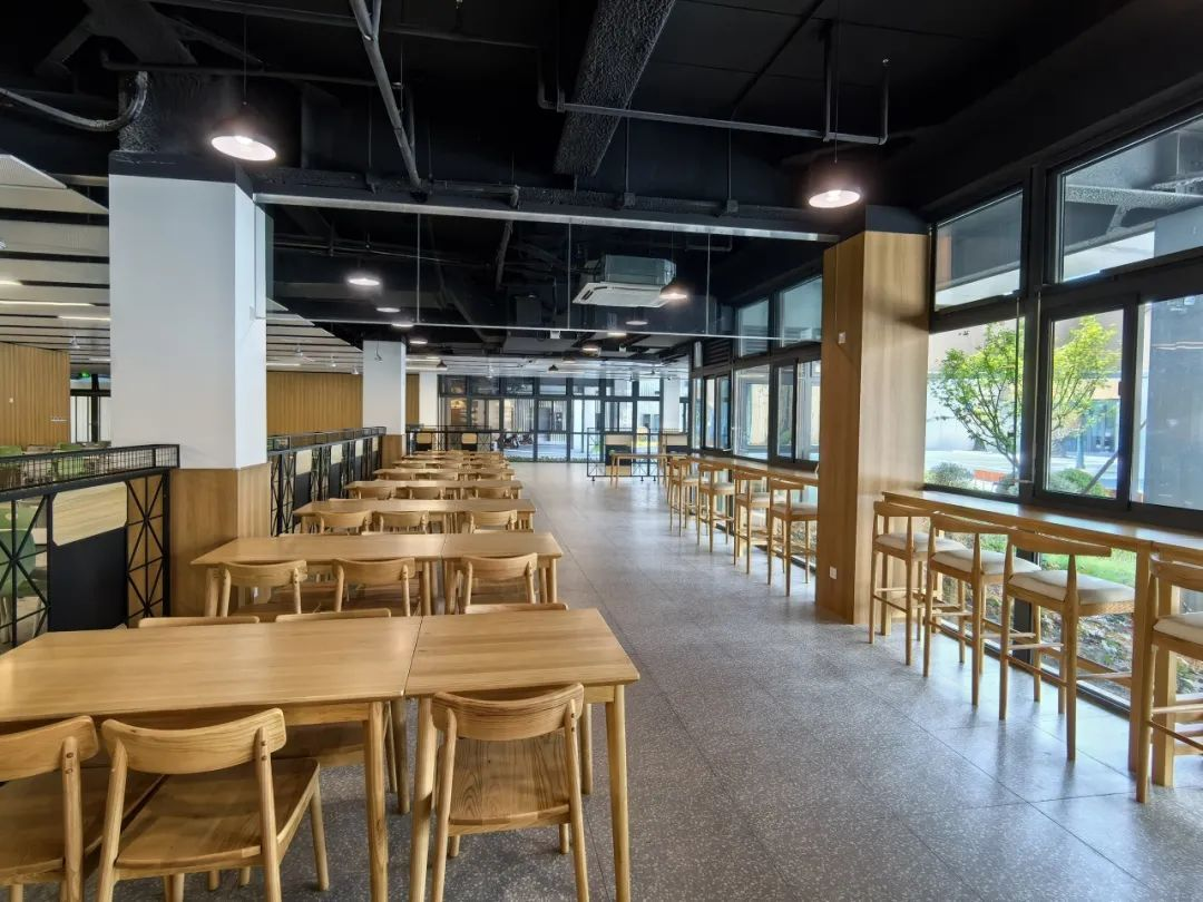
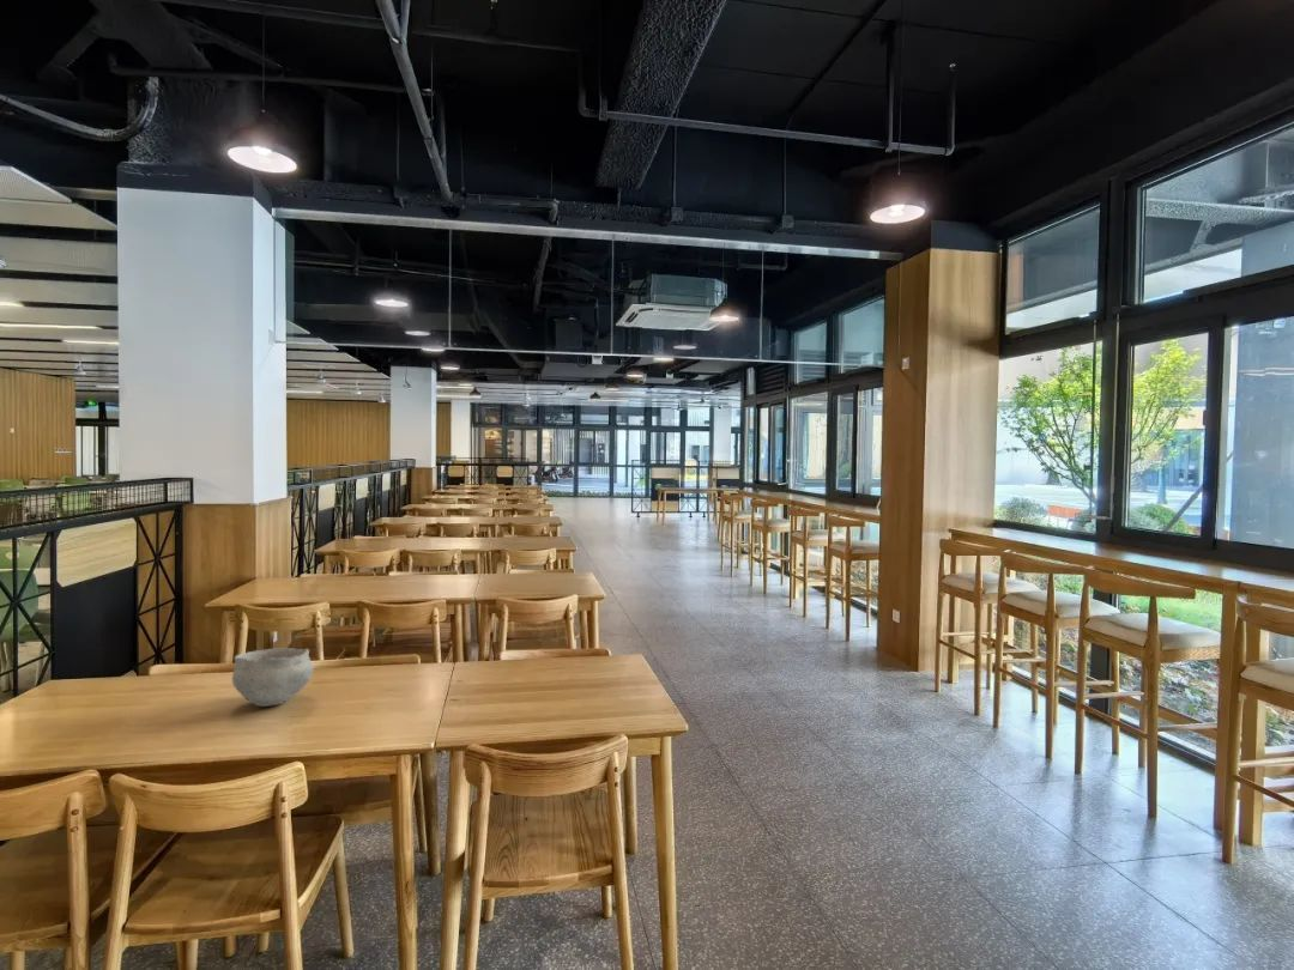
+ bowl (273, 675)
